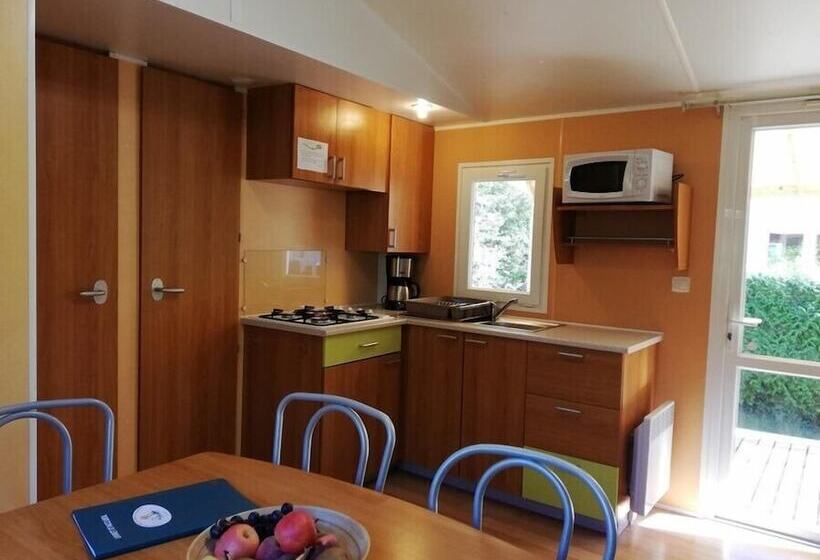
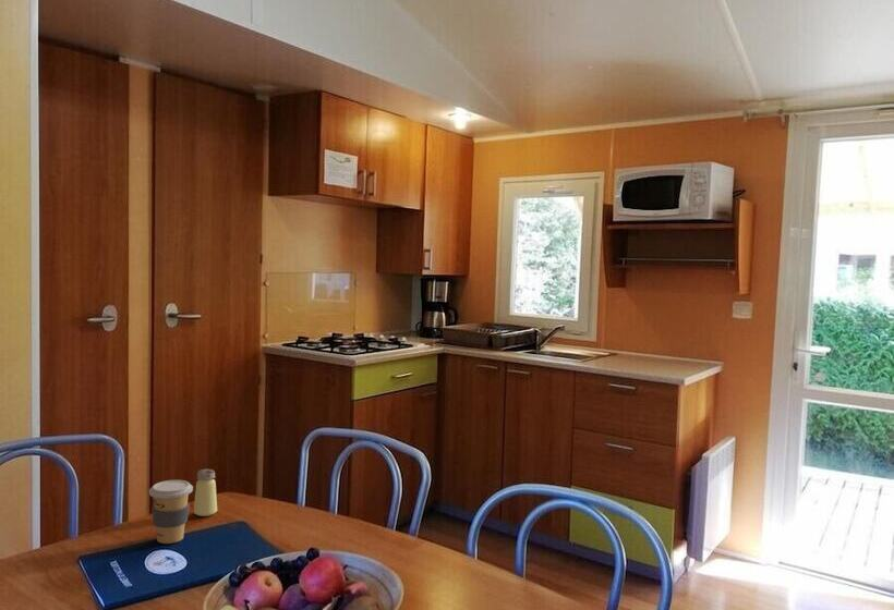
+ coffee cup (170, 512)
+ saltshaker (205, 491)
